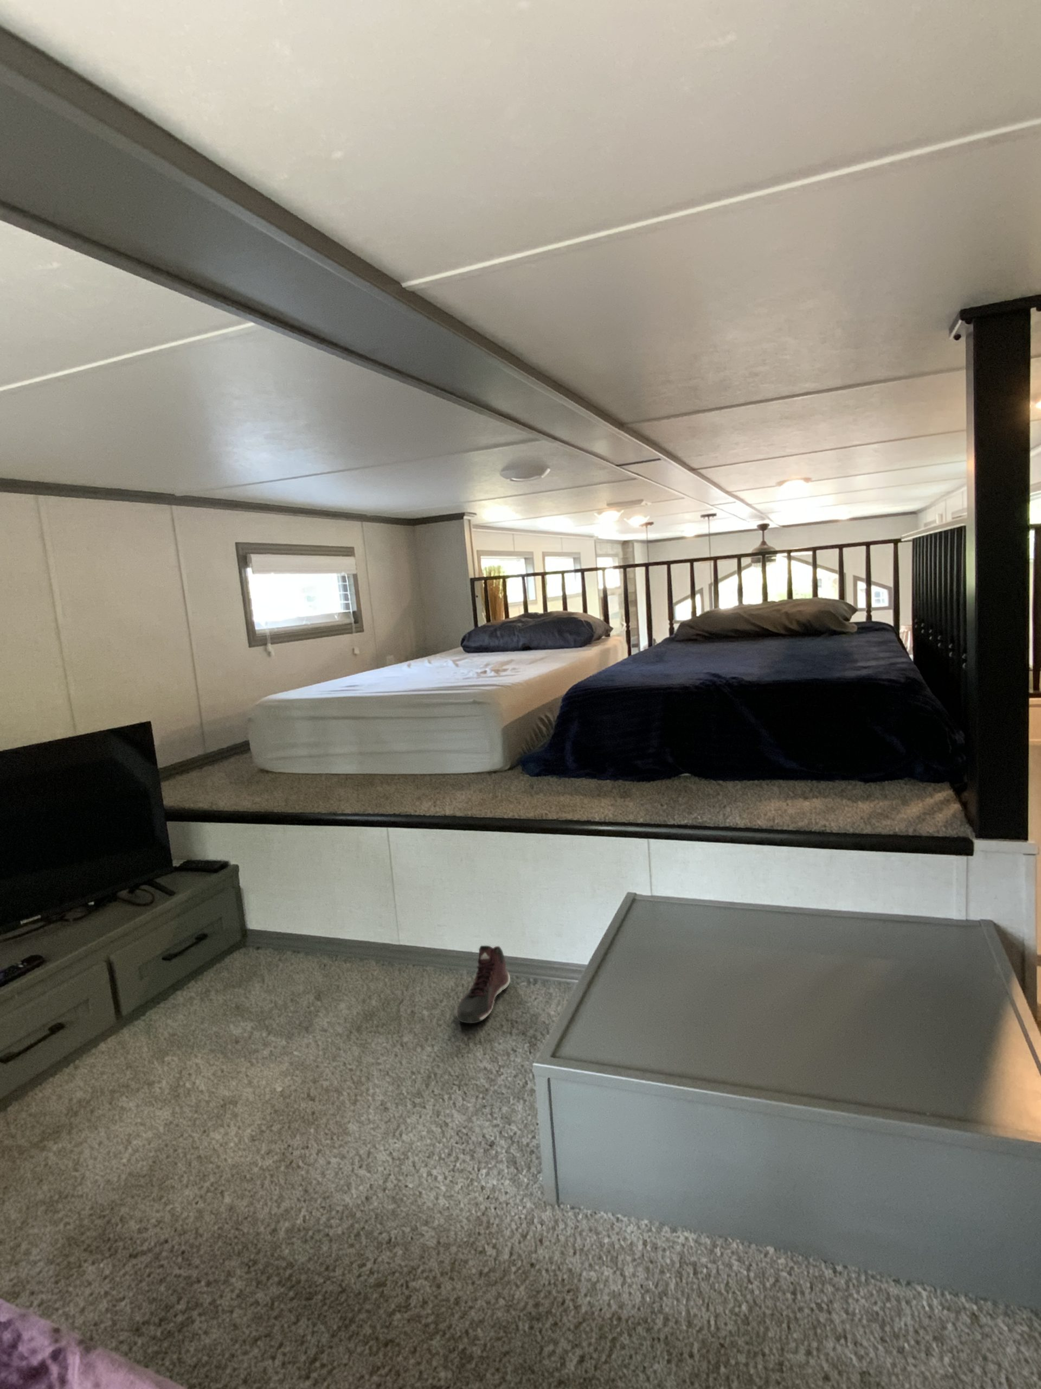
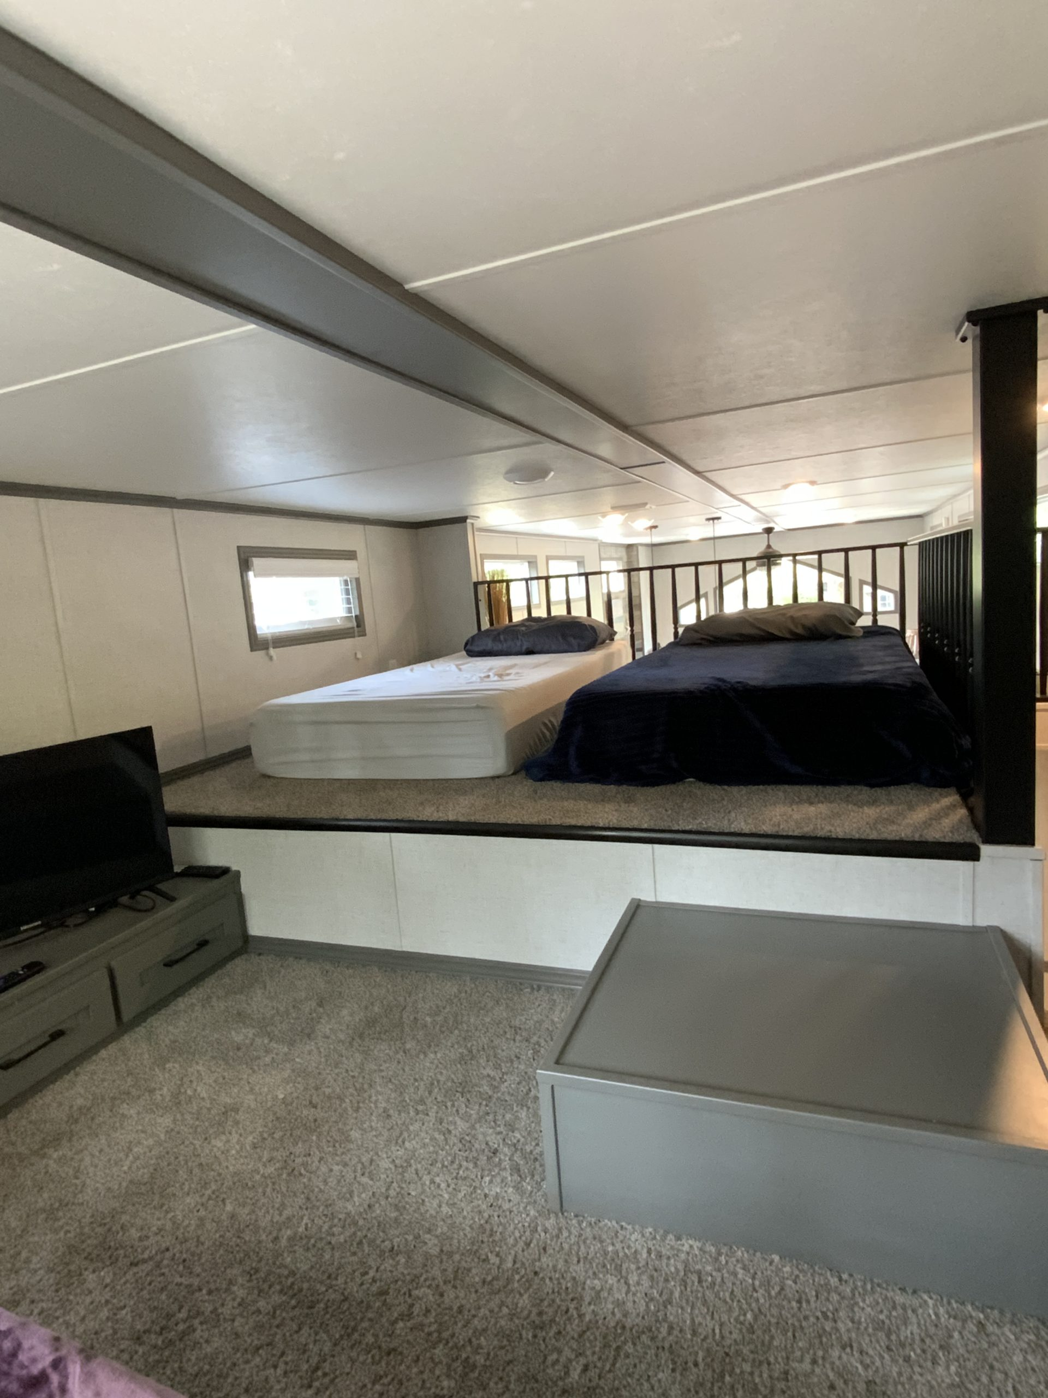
- sneaker (480, 976)
